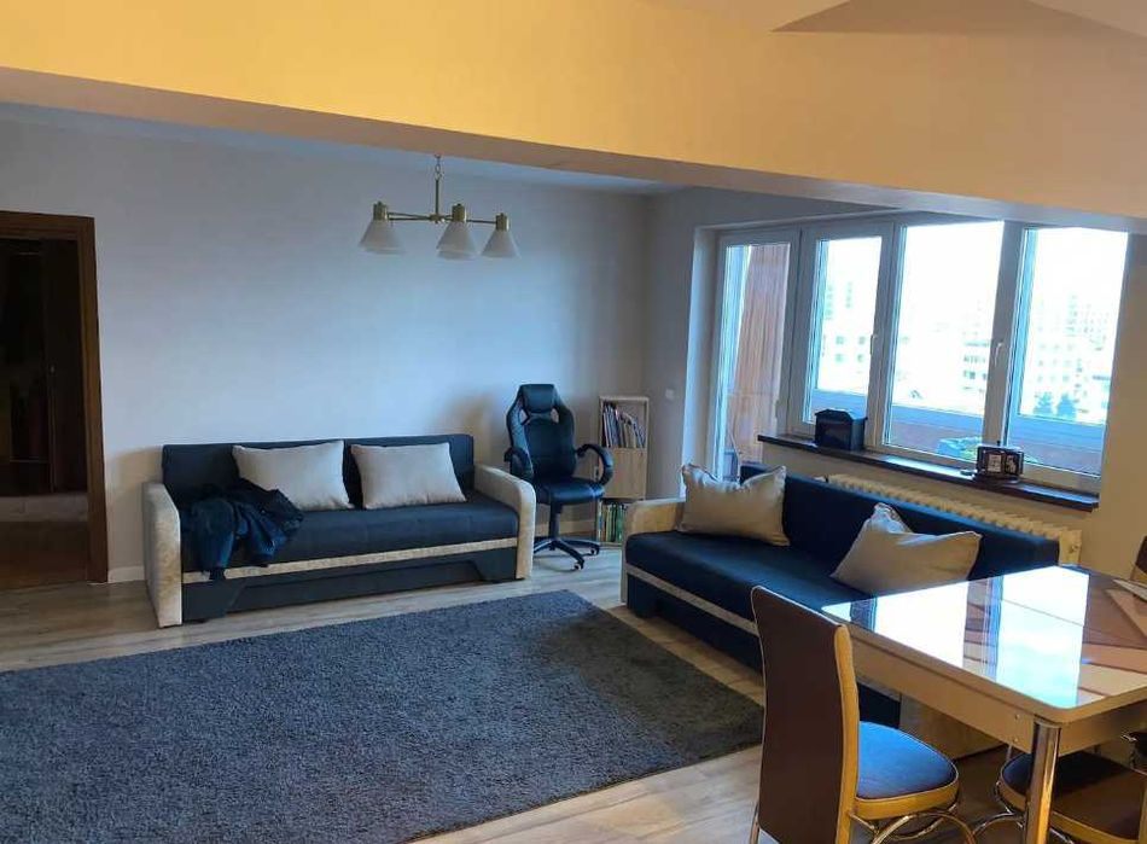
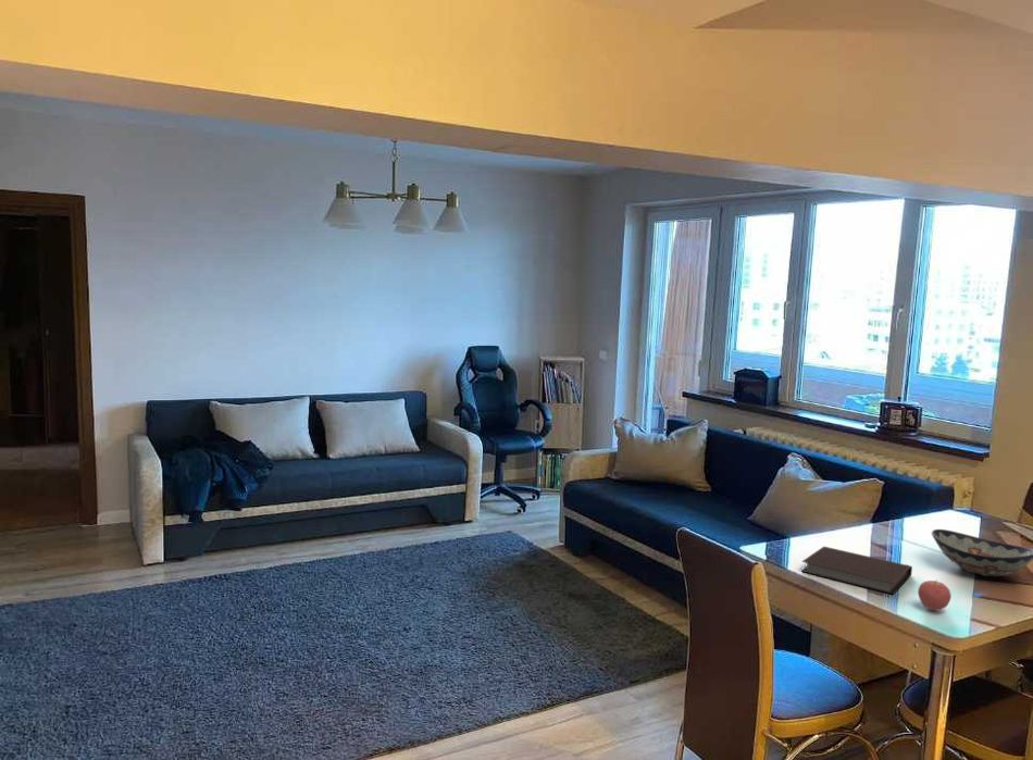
+ notebook (856, 568)
+ apple (934, 594)
+ decorative bowl (982, 556)
